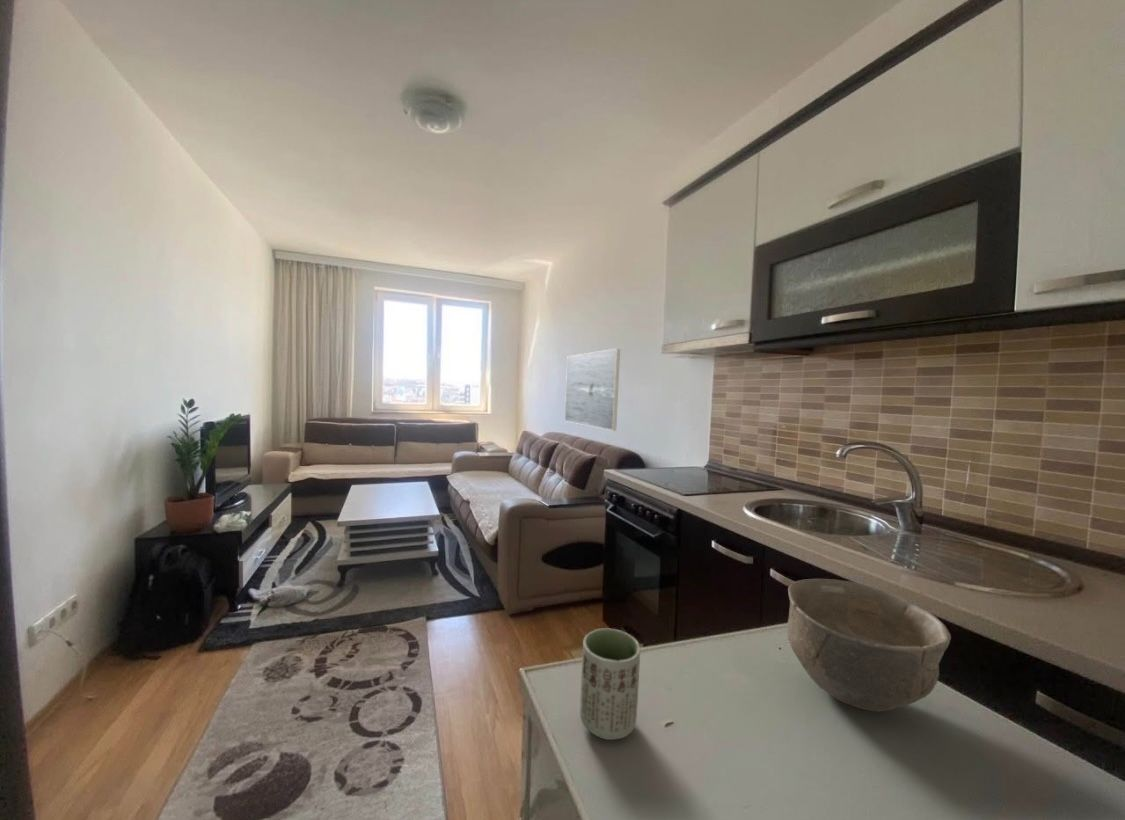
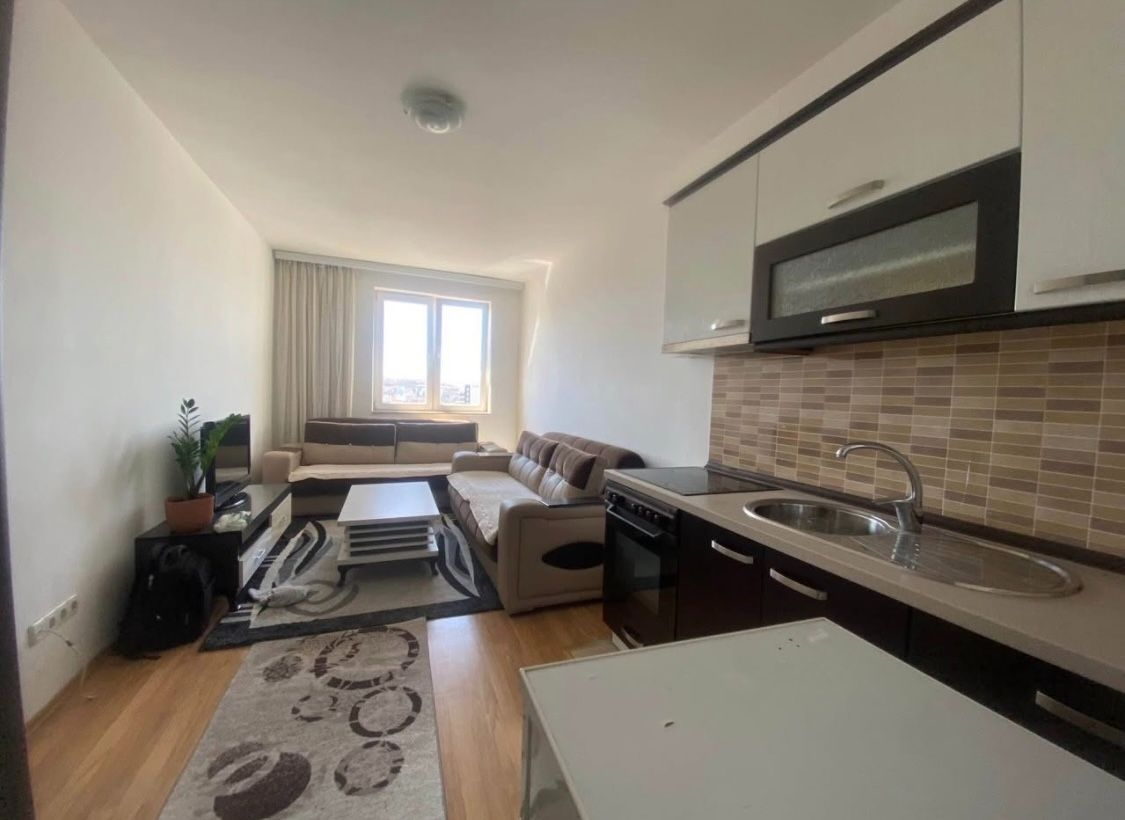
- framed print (589, 389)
- bowl (856, 650)
- cup (609, 683)
